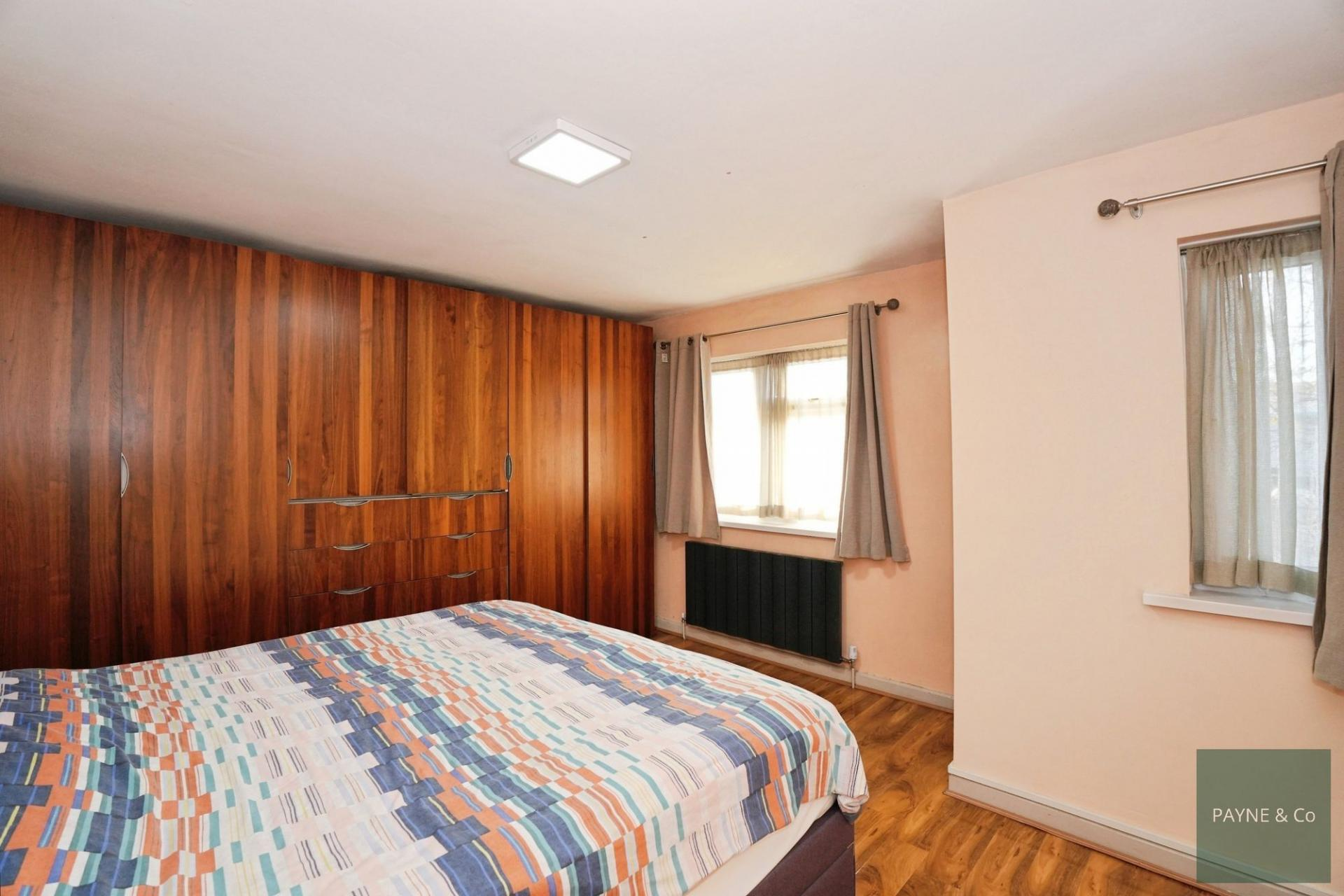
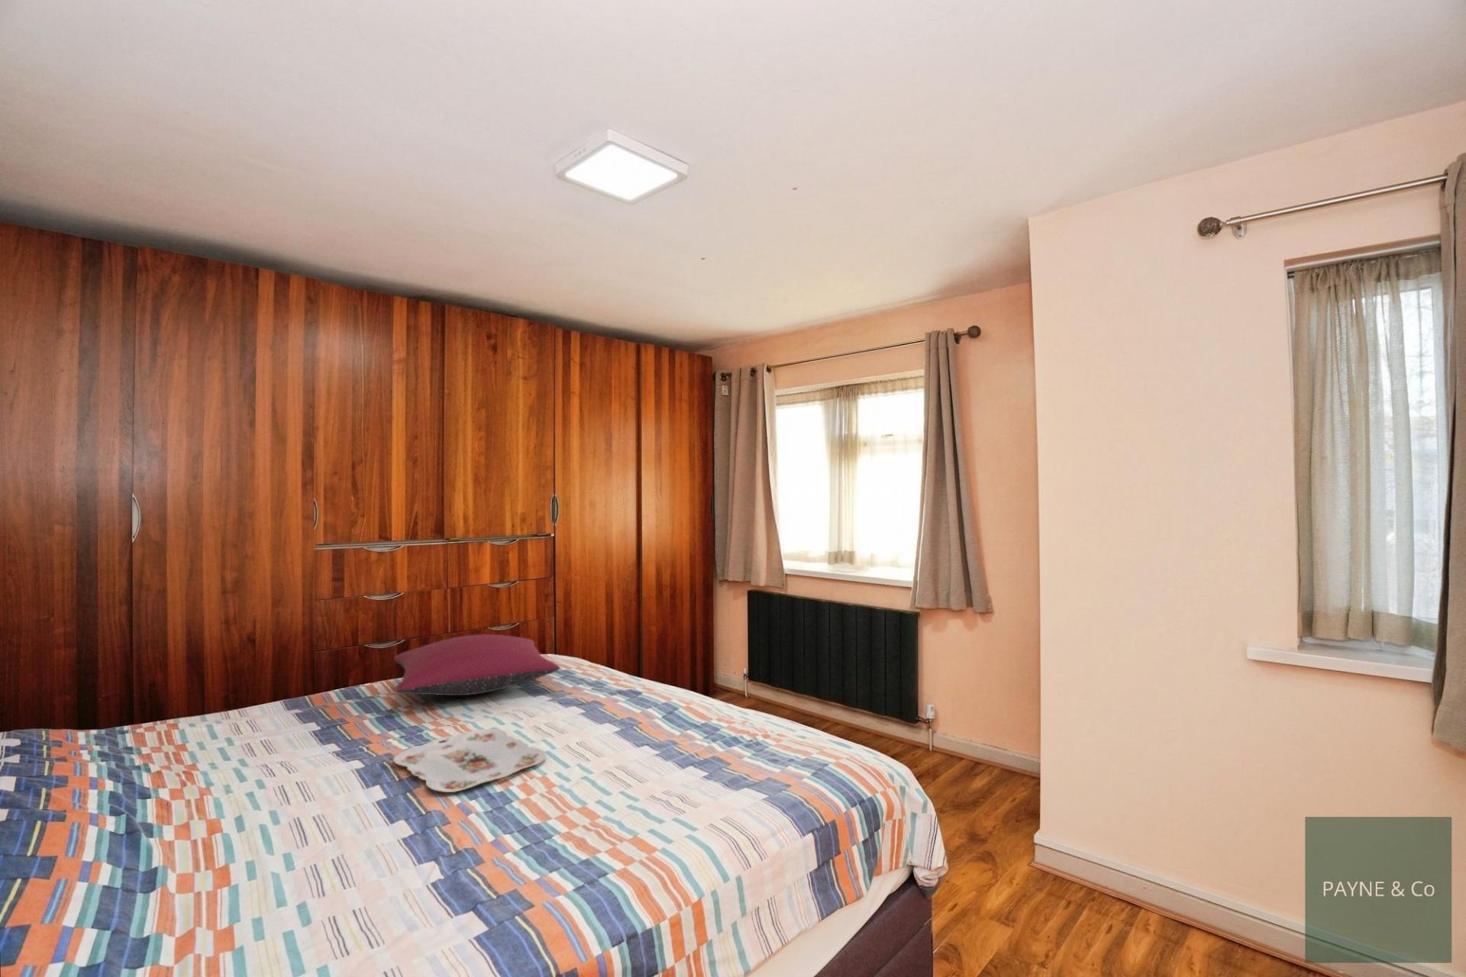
+ serving tray (469, 758)
+ pillow (474, 662)
